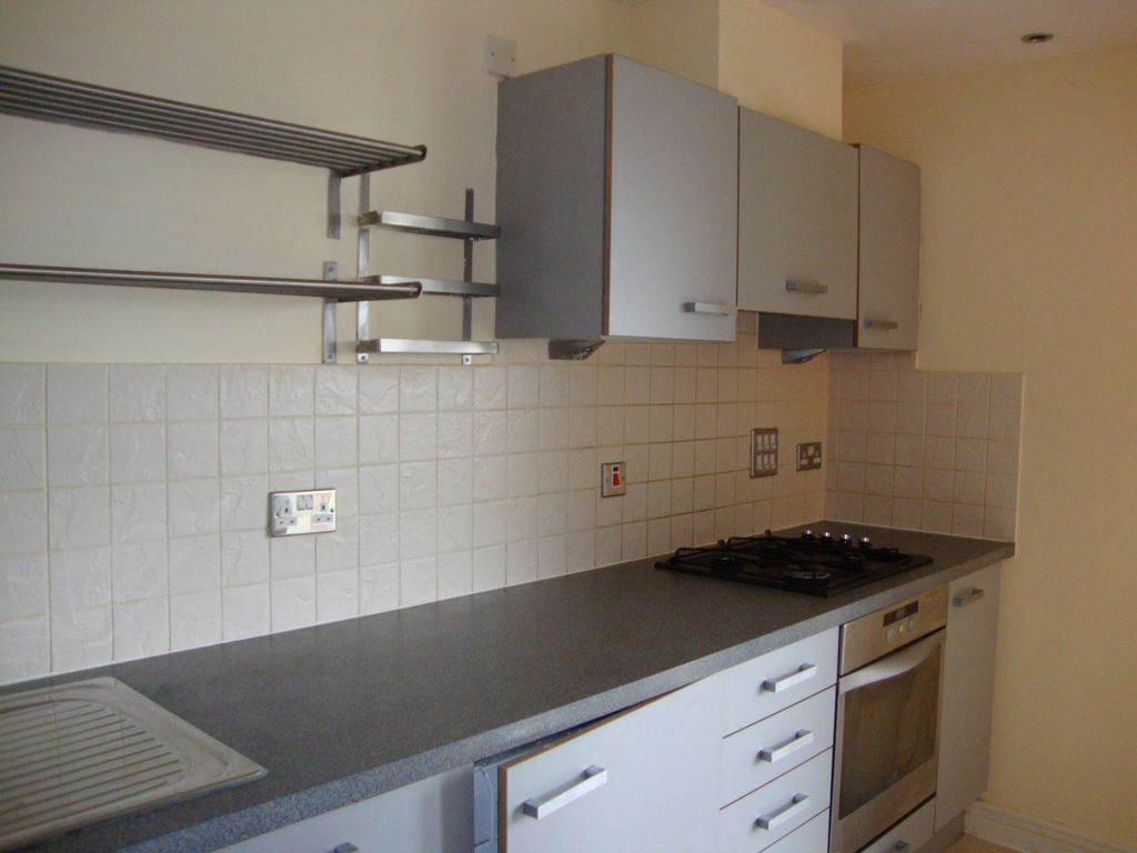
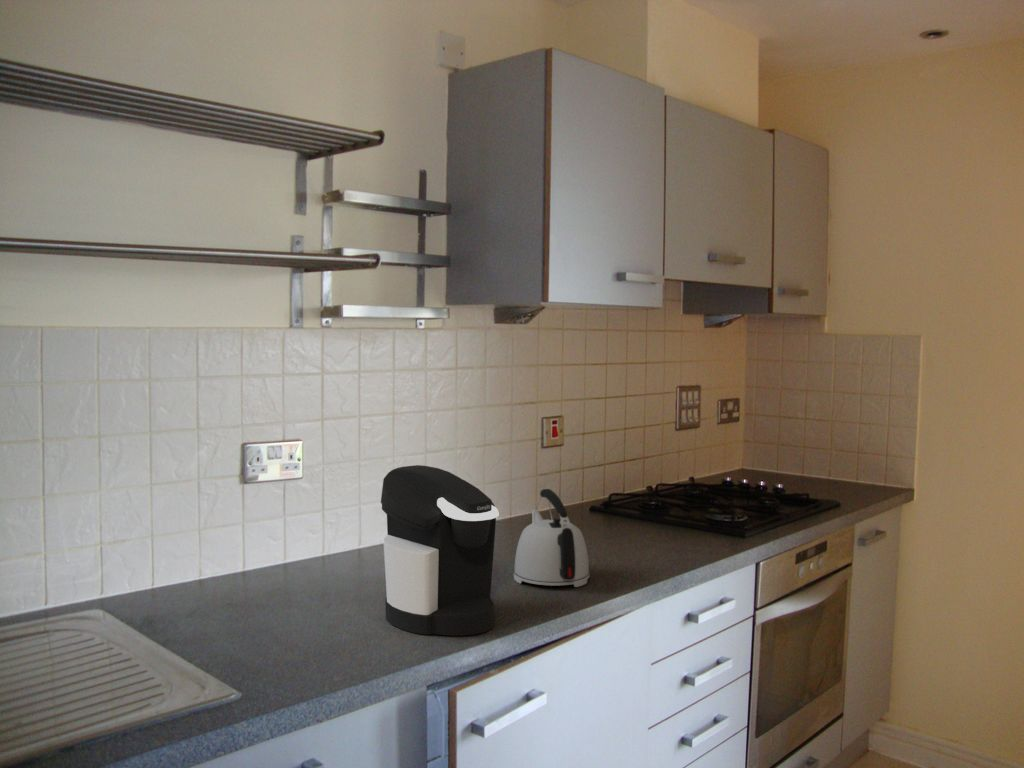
+ kettle (551, 534)
+ coffee maker (443, 545)
